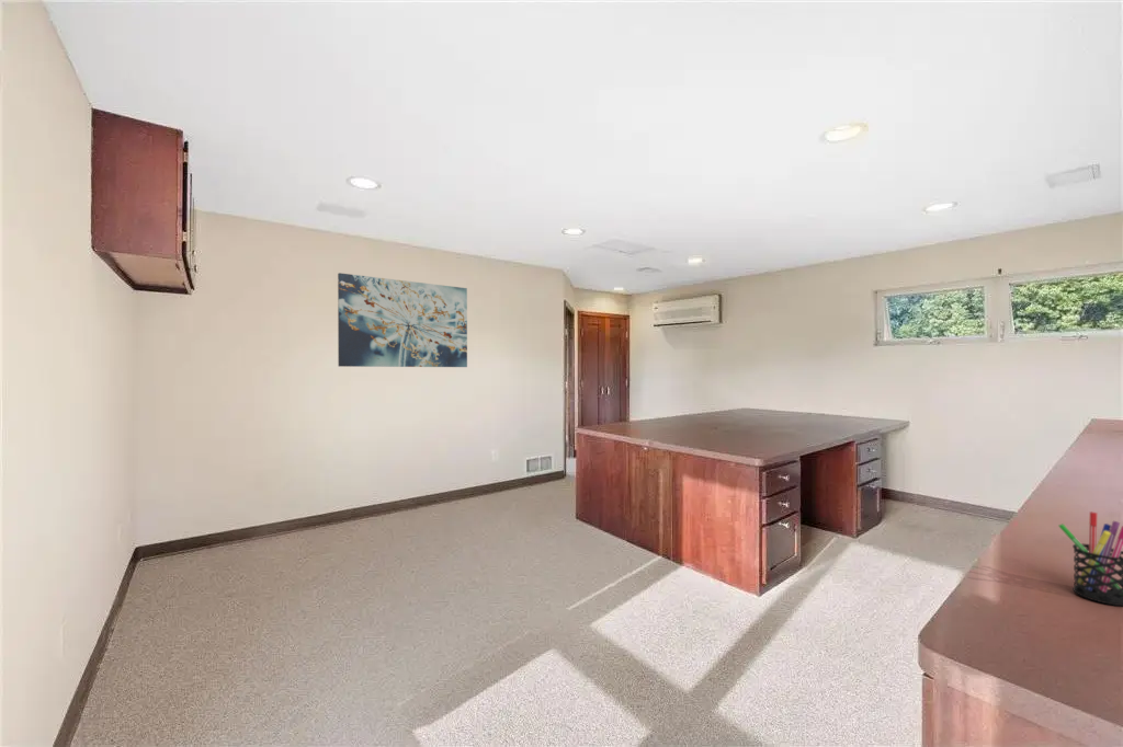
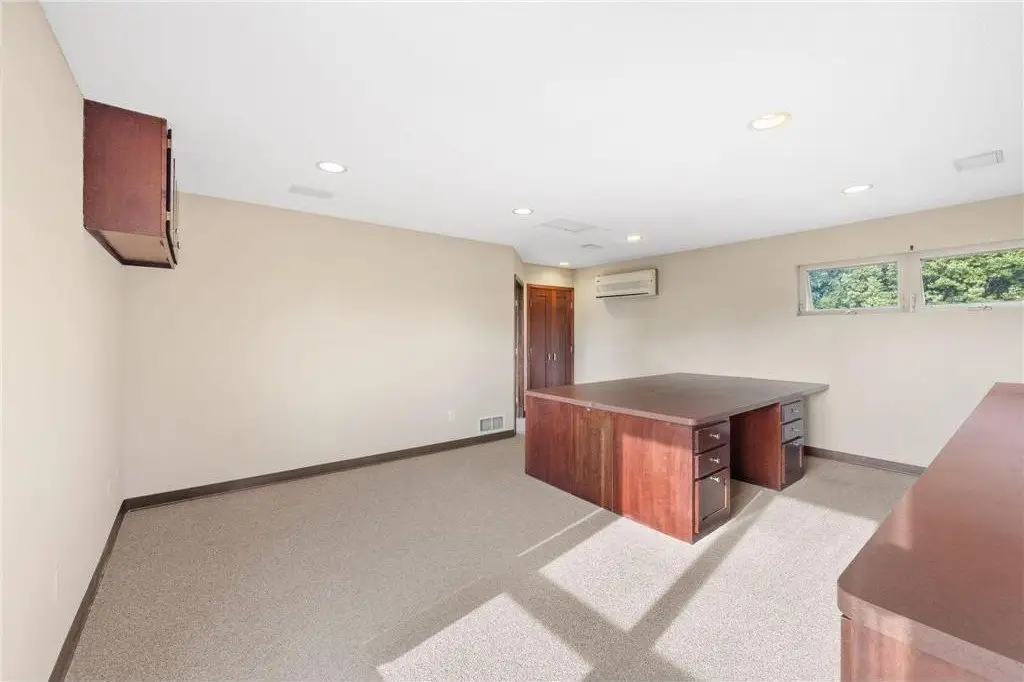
- wall art (407, 323)
- pen holder (1093, 554)
